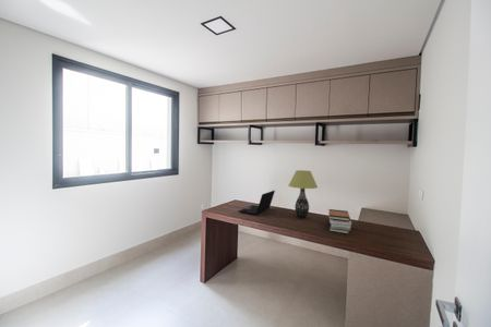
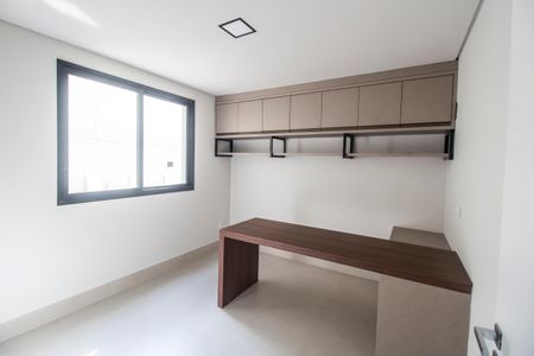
- book stack (338, 220)
- laptop (260, 201)
- table lamp (302, 194)
